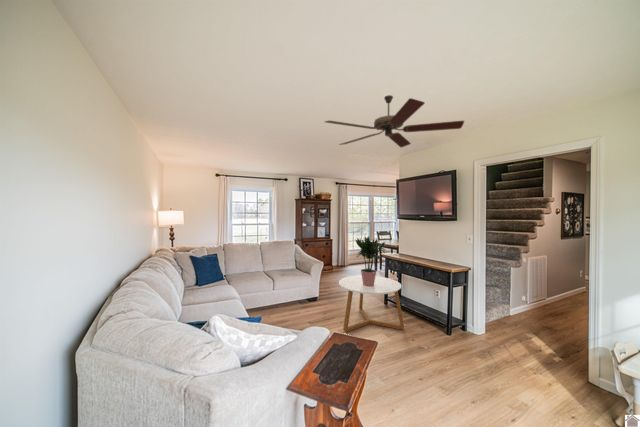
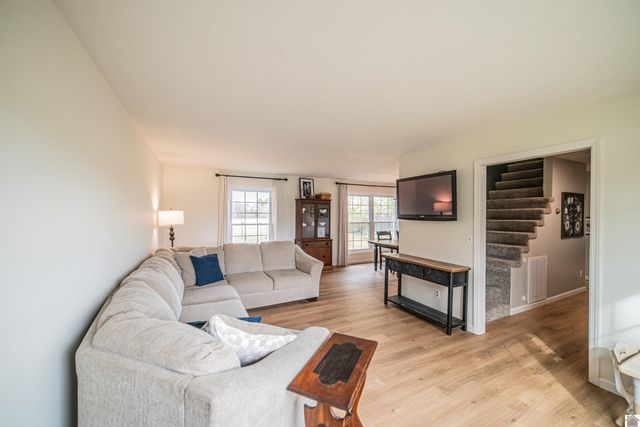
- coffee table (362, 303)
- potted plant (372, 260)
- ceiling fan (393, 116)
